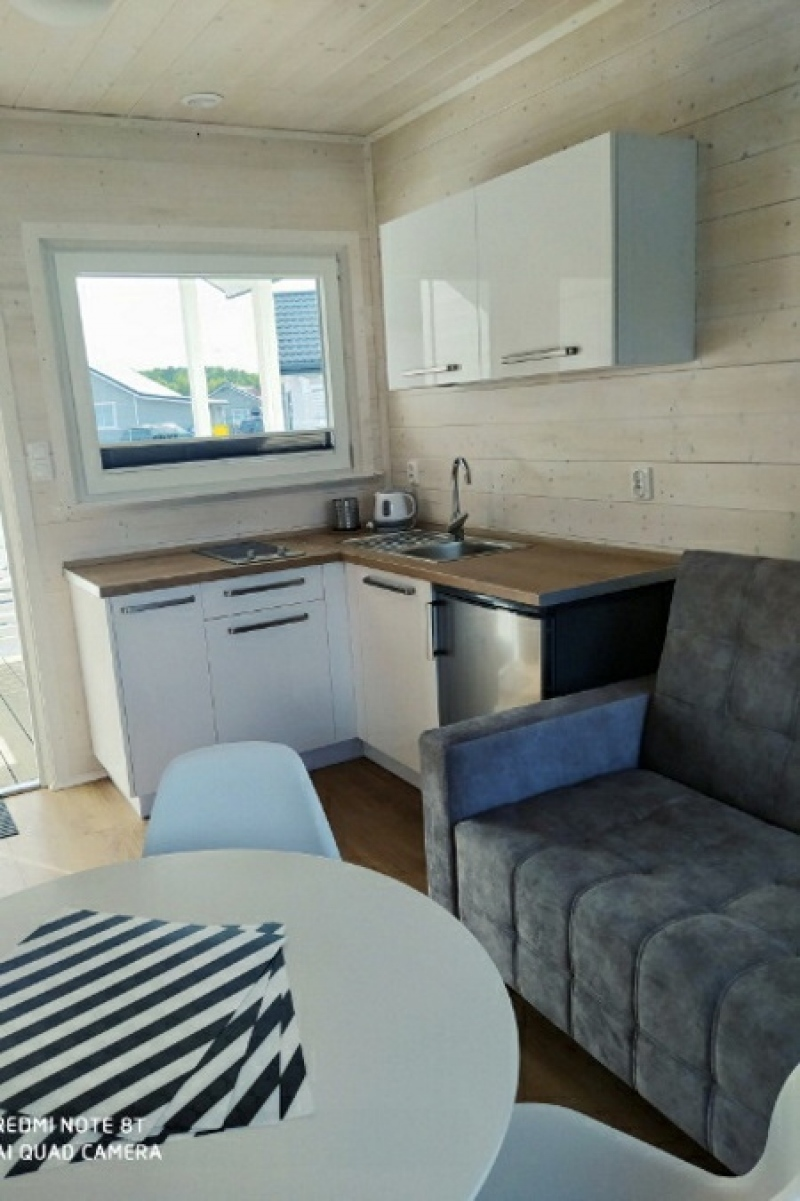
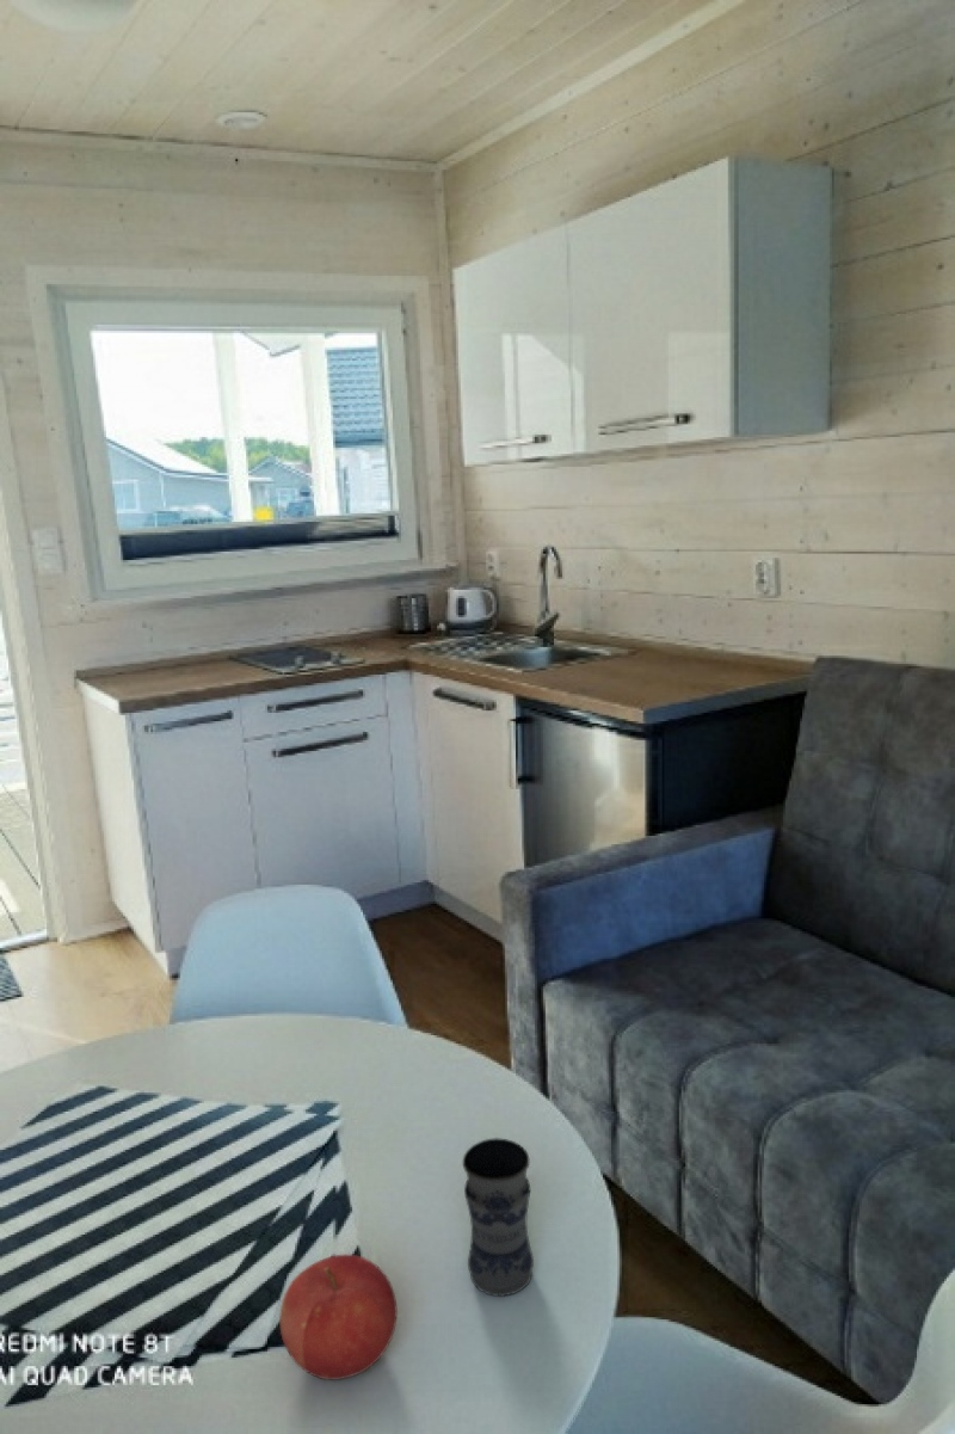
+ jar (498, 1215)
+ fruit (338, 1311)
